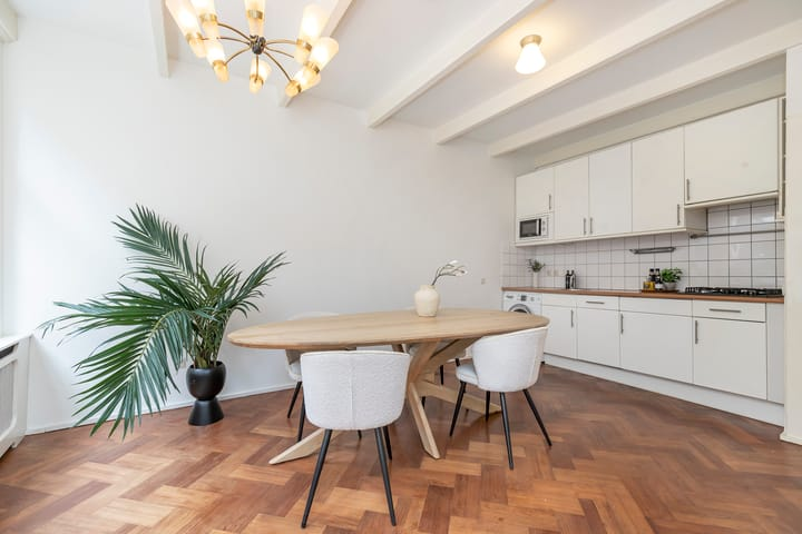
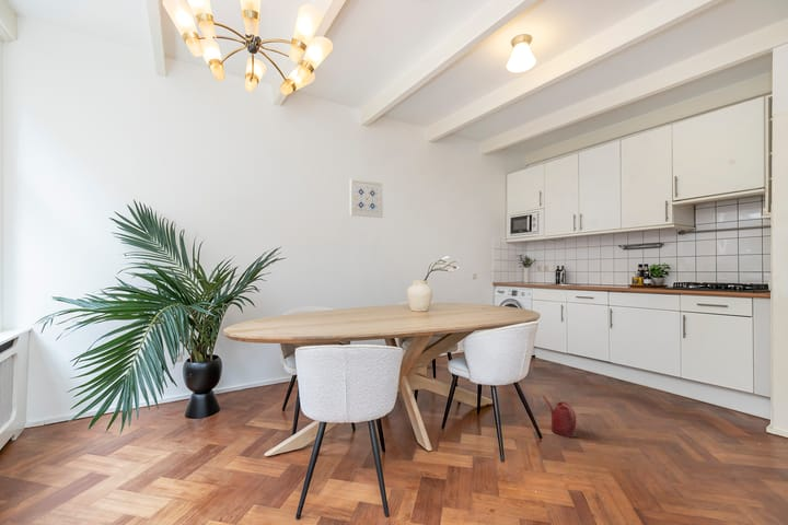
+ watering can (557, 413)
+ wall art (366, 198)
